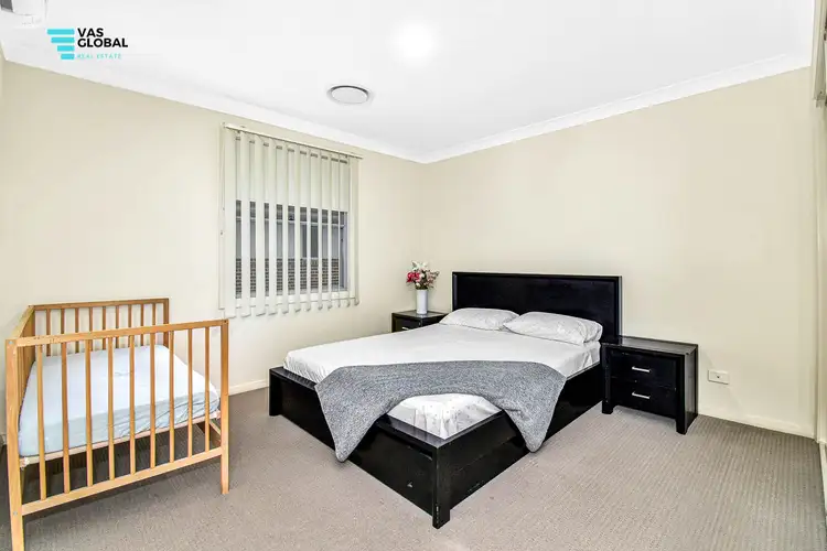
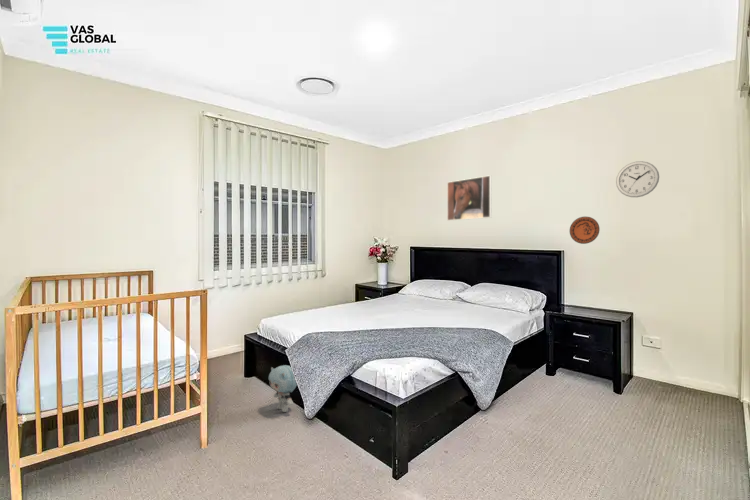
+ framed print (468, 199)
+ wall clock (636, 179)
+ plush toy (283, 388)
+ decorative plate (584, 230)
